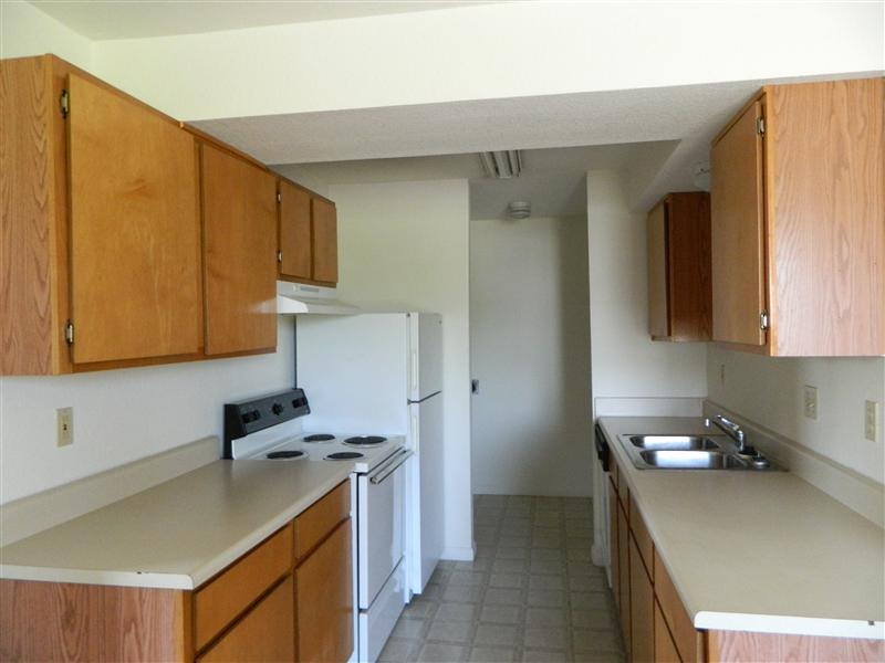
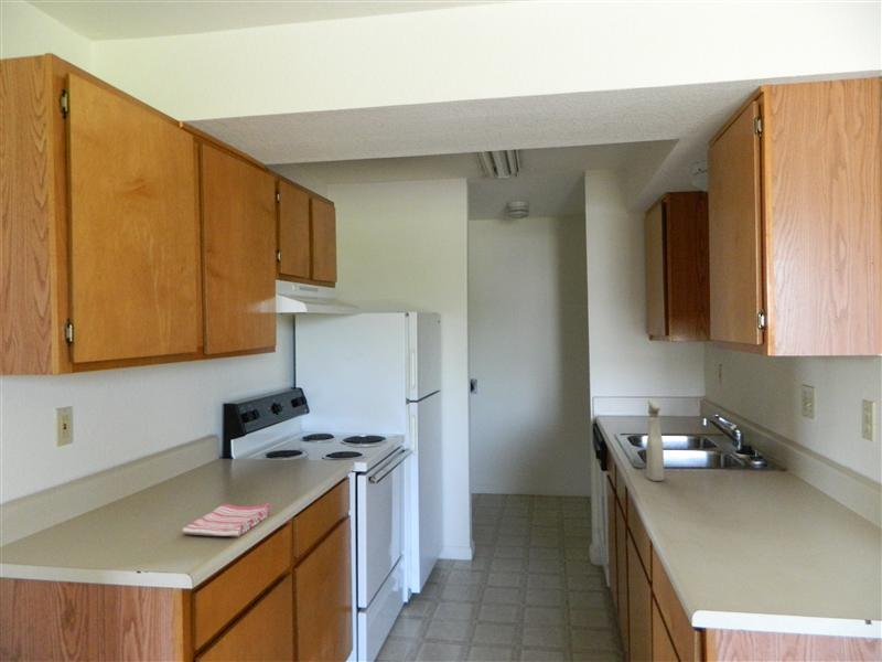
+ spray bottle (654, 439)
+ dish towel (228, 519)
